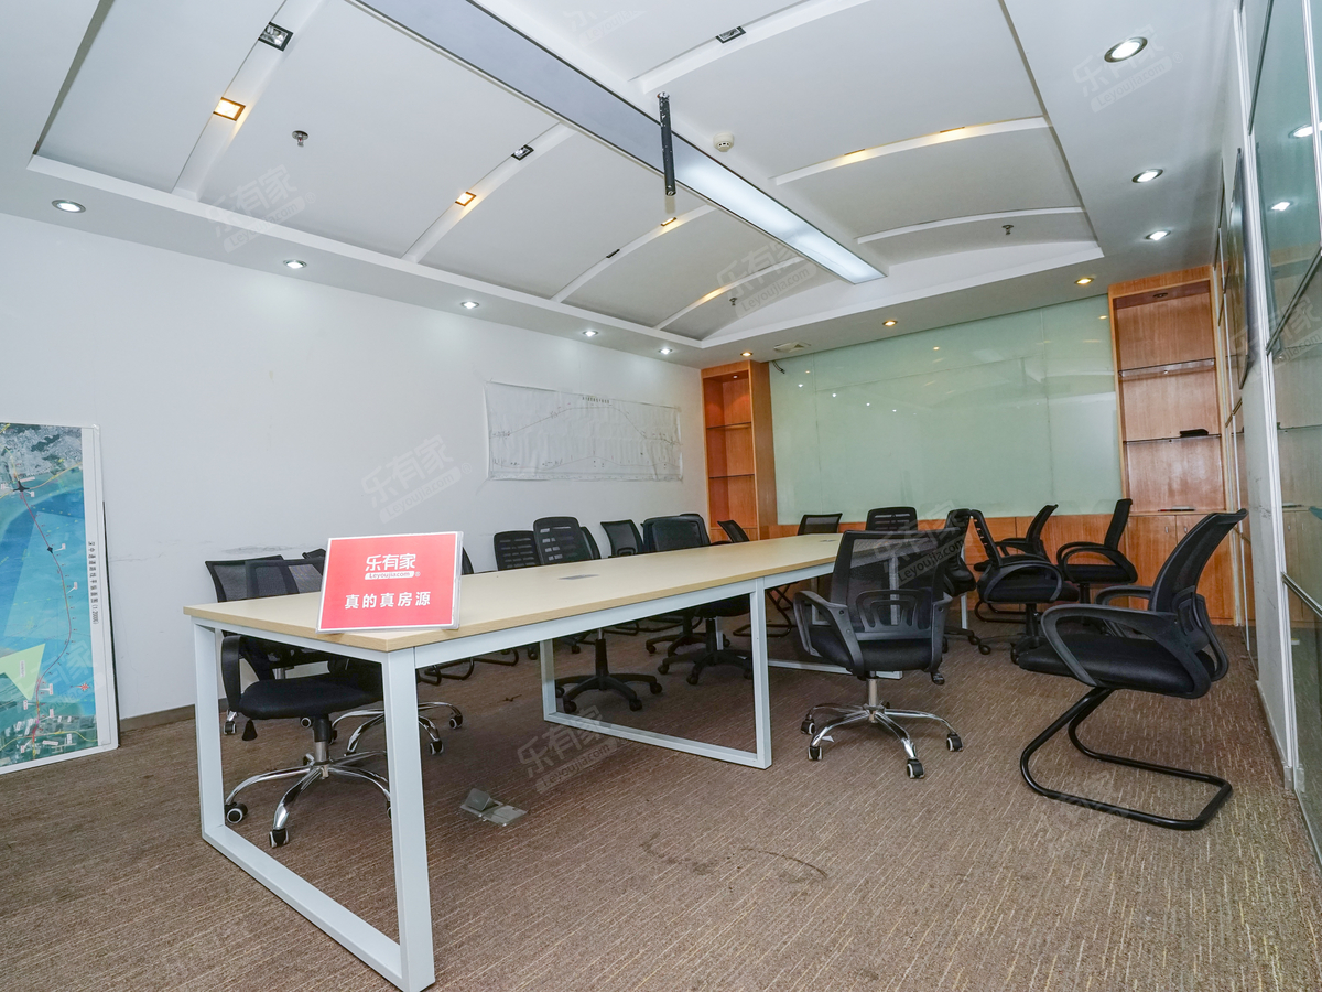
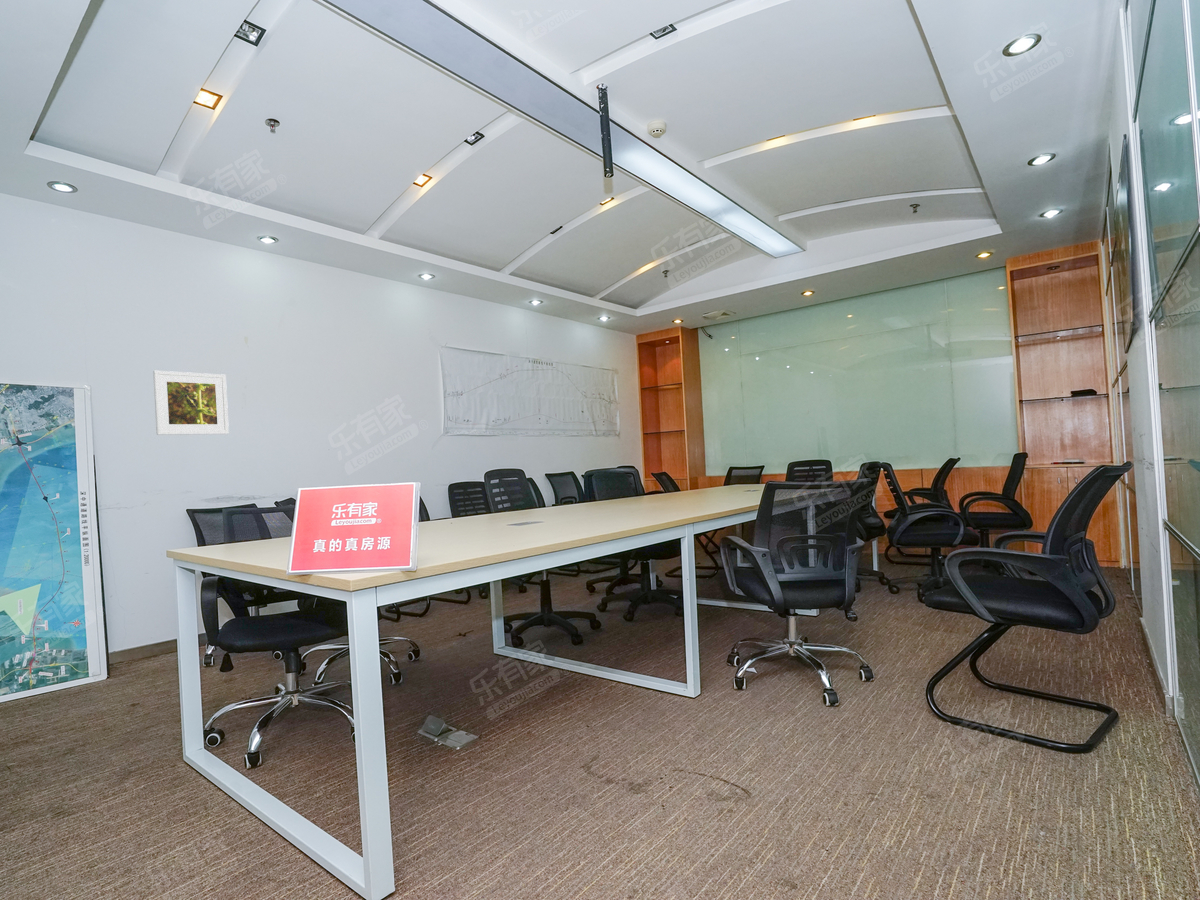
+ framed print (192, 403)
